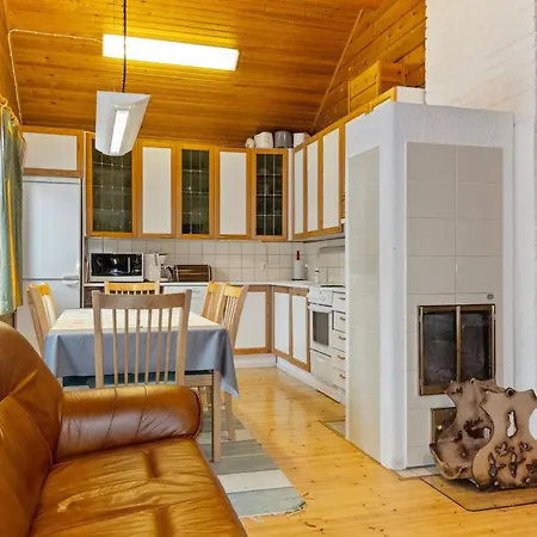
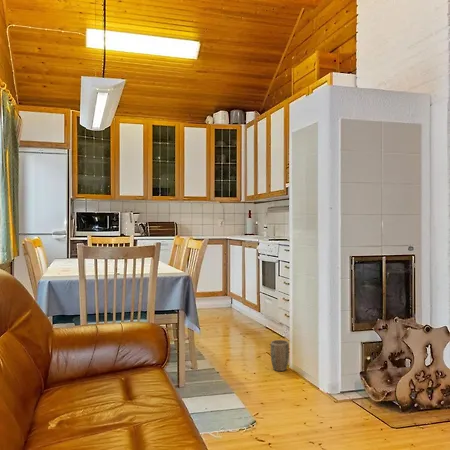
+ plant pot (279, 355)
